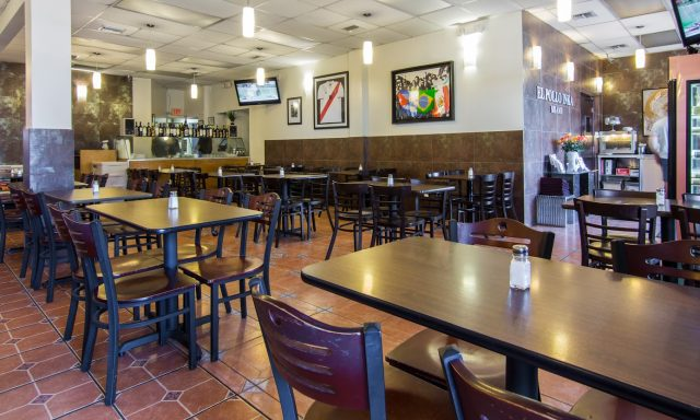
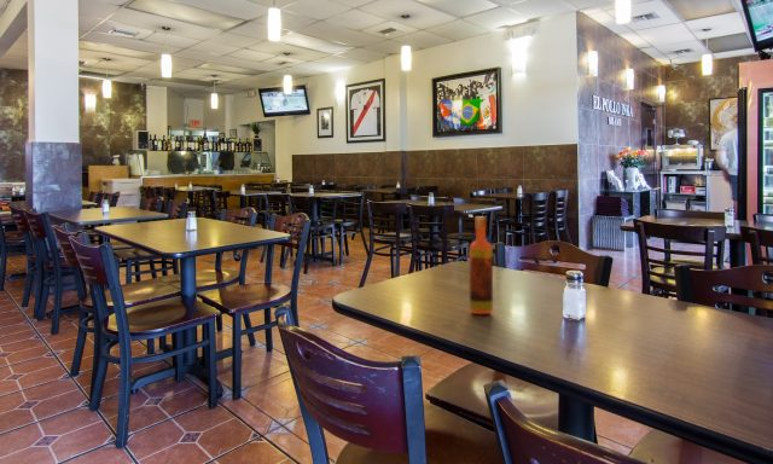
+ hot sauce (481, 265)
